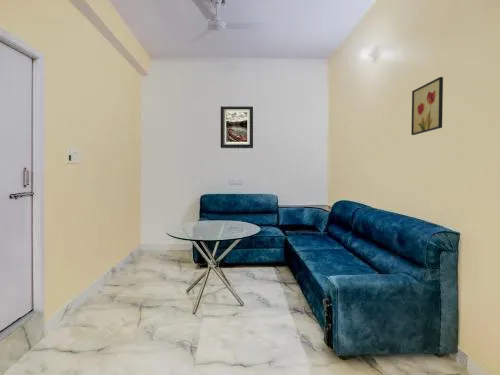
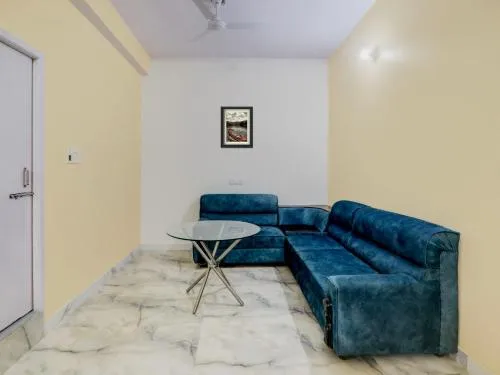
- wall art (427, 108)
